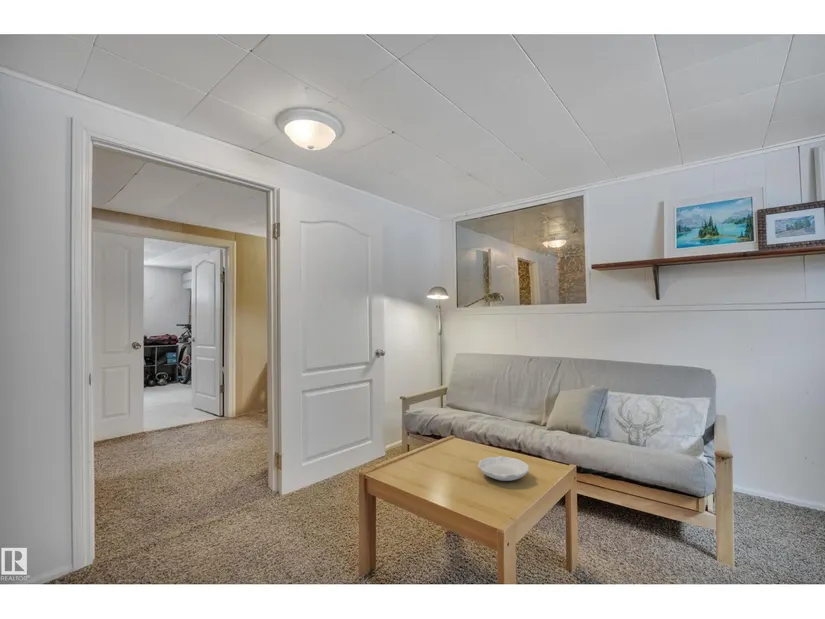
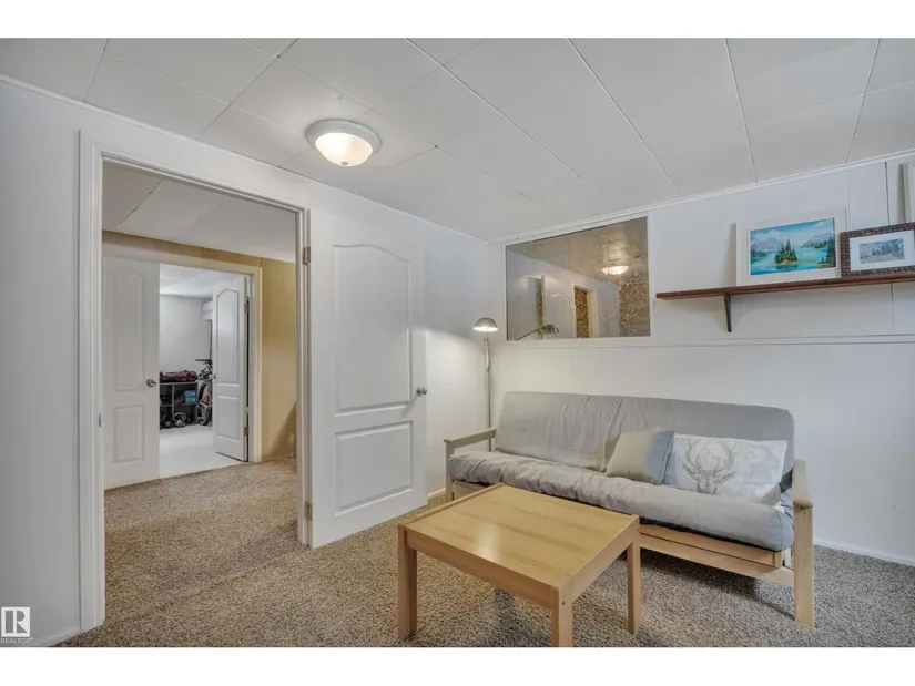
- bowl (503, 470)
